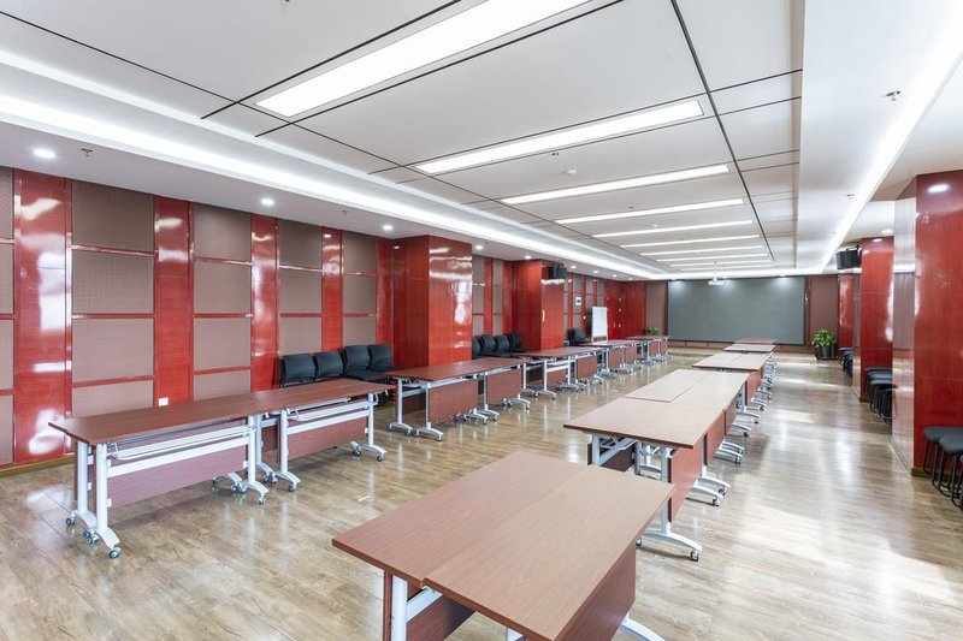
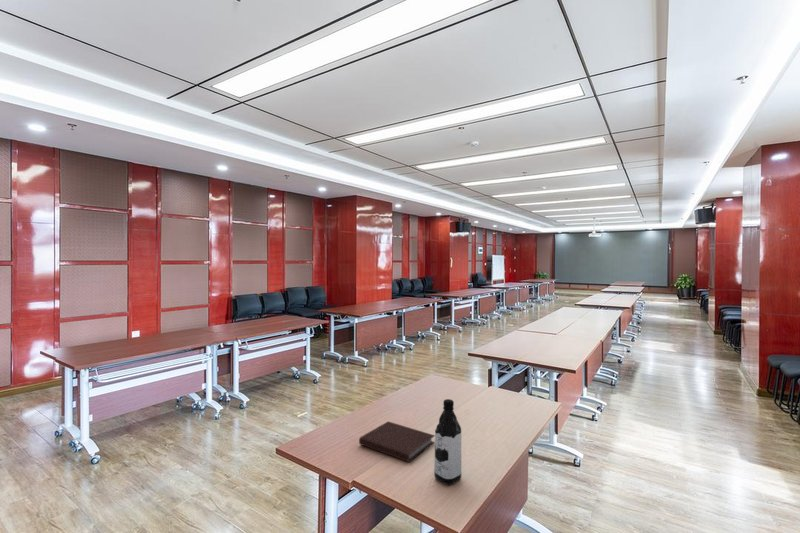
+ notebook (397, 440)
+ water bottle (447, 439)
